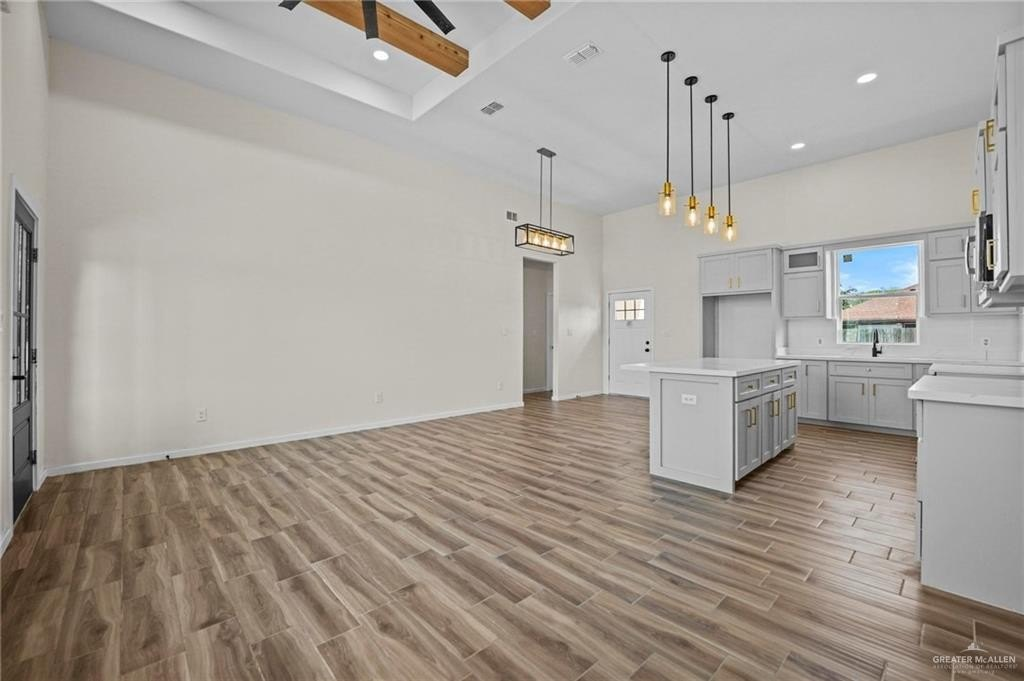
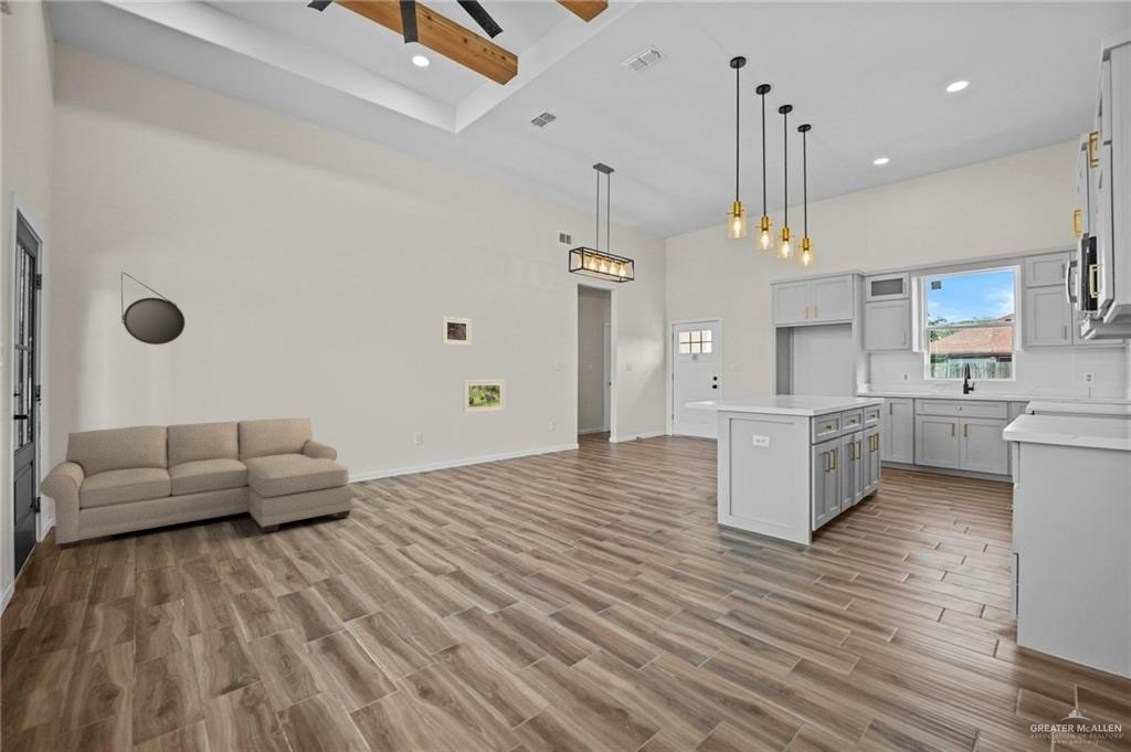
+ home mirror (154, 309)
+ sofa (212, 474)
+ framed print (484, 395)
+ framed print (456, 331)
